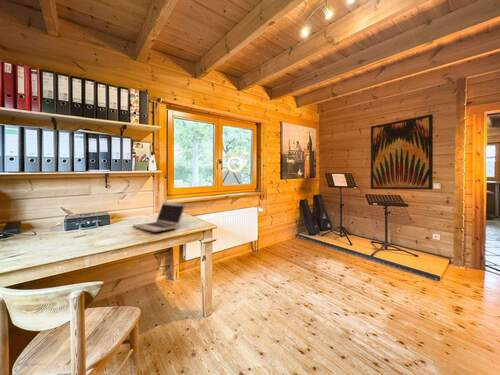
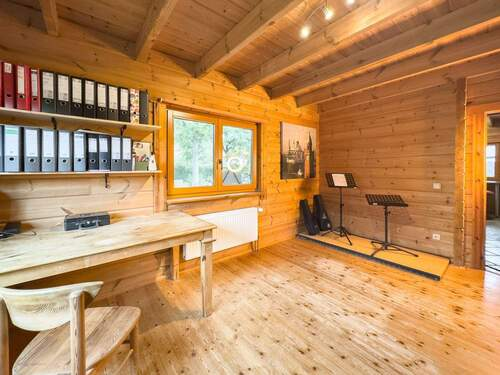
- wall art (398, 155)
- laptop (159, 215)
